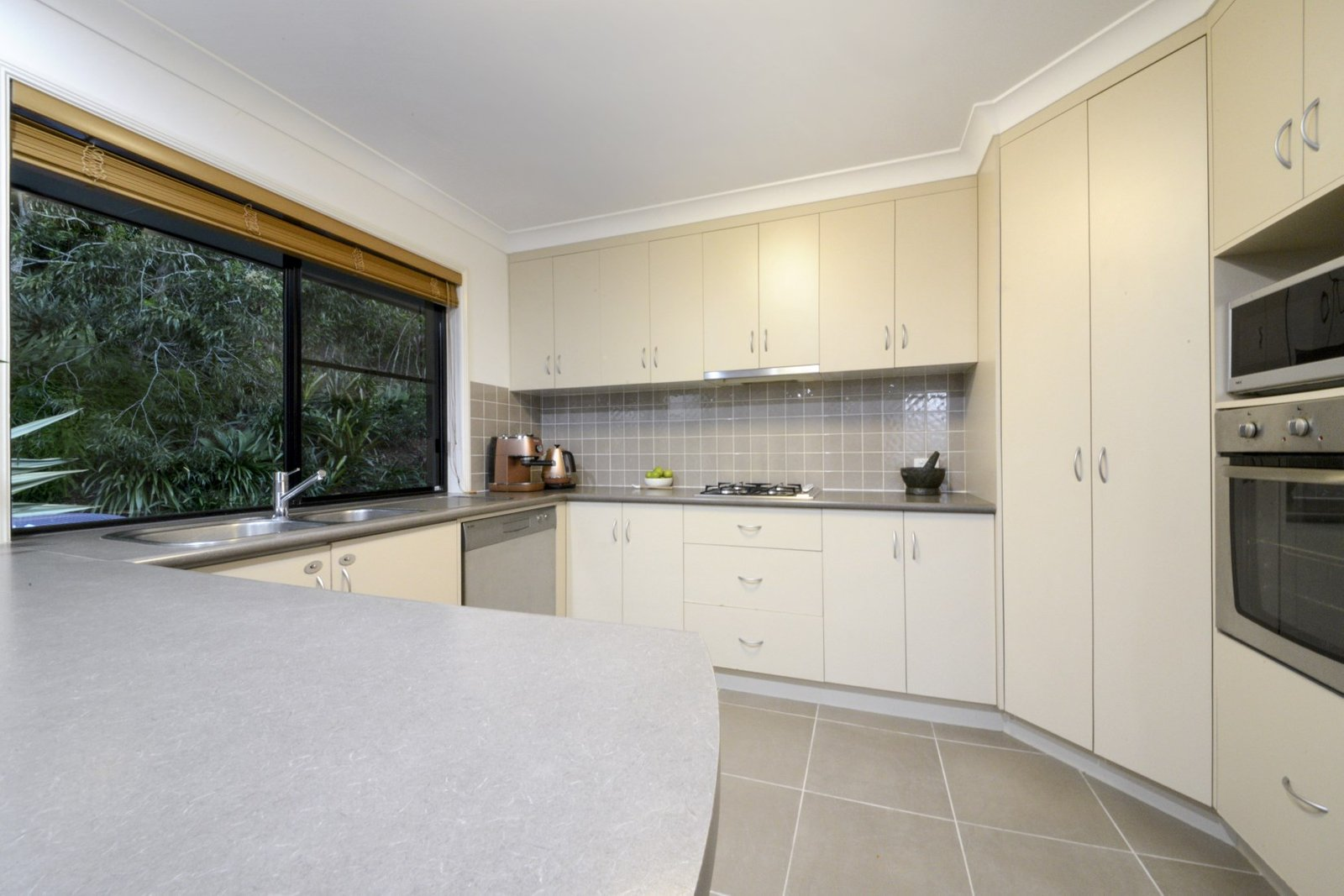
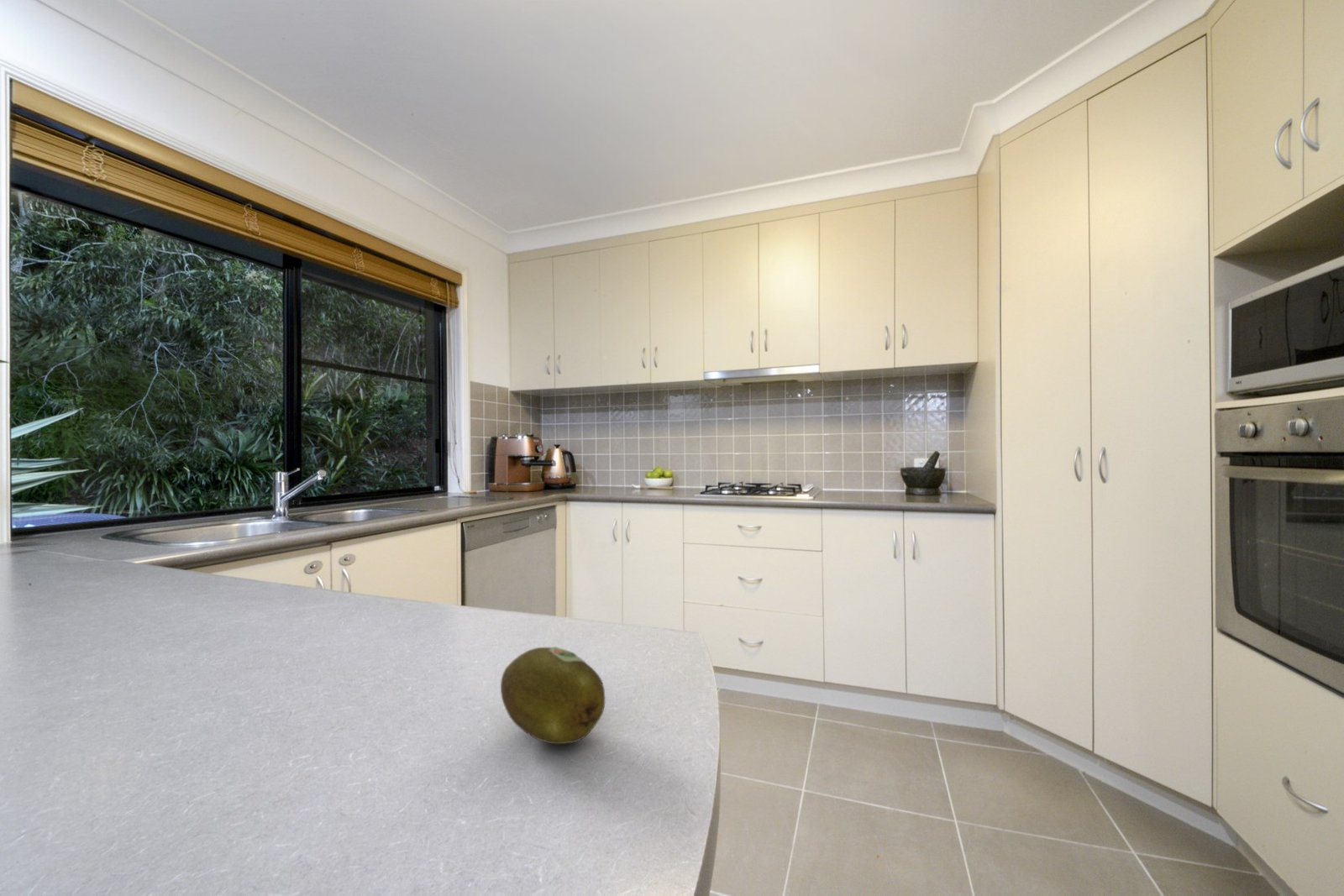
+ fruit (552, 694)
